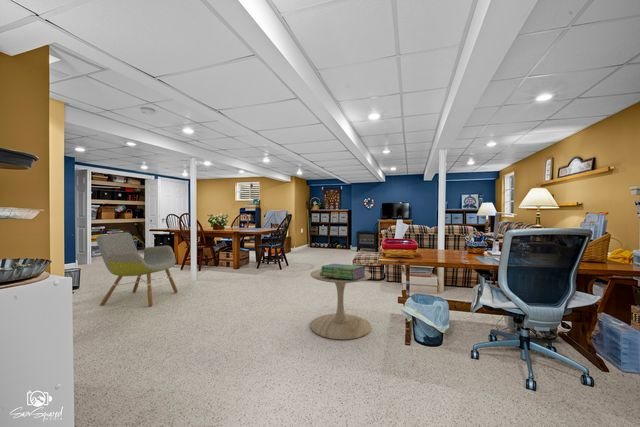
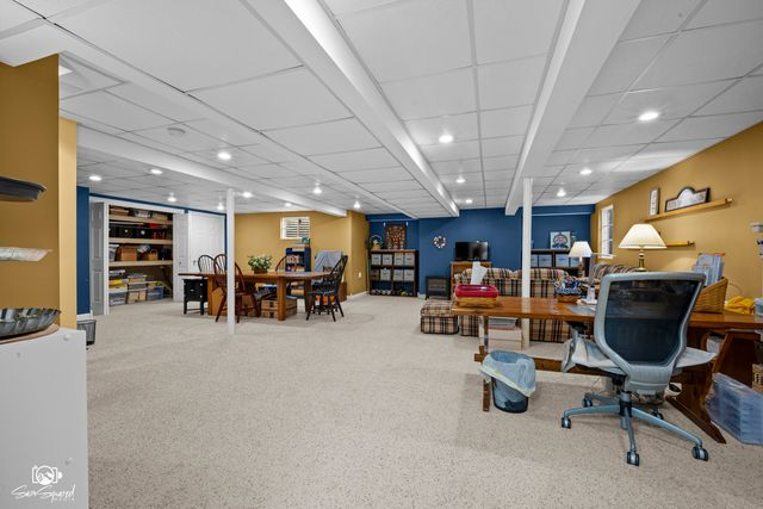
- stack of books (343, 271)
- side table (340, 299)
- armchair (138, 266)
